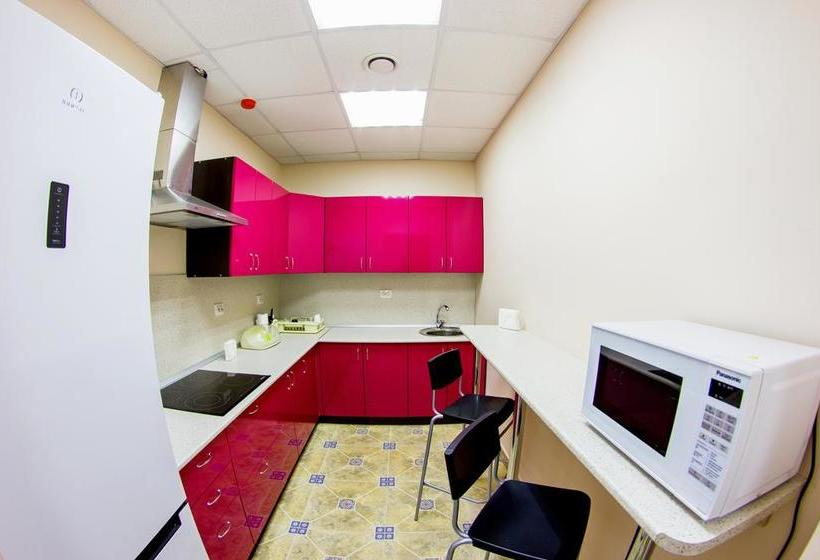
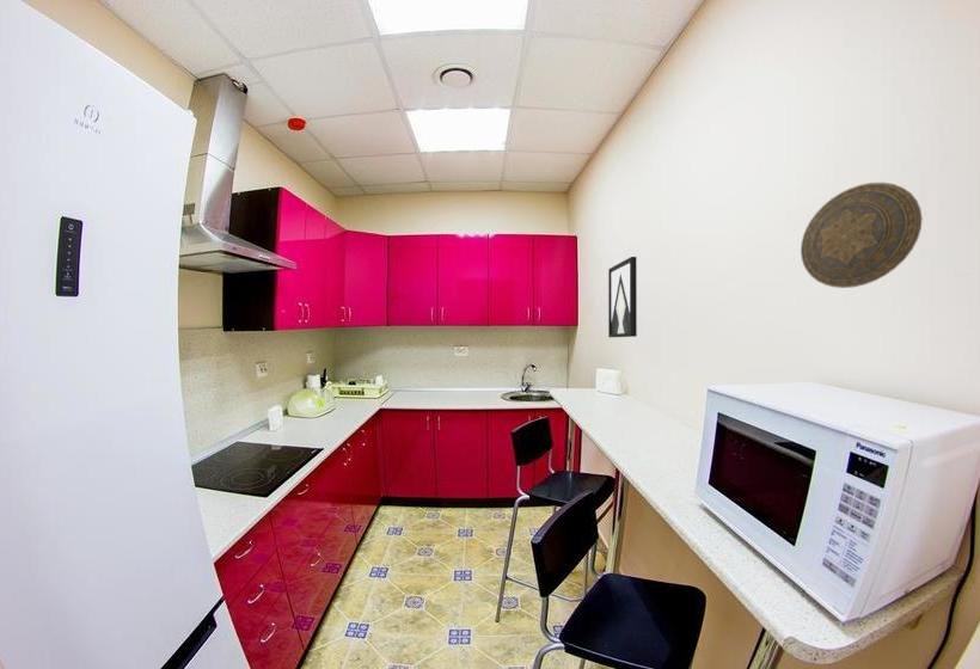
+ decorative plate (847, 237)
+ wall art (620, 300)
